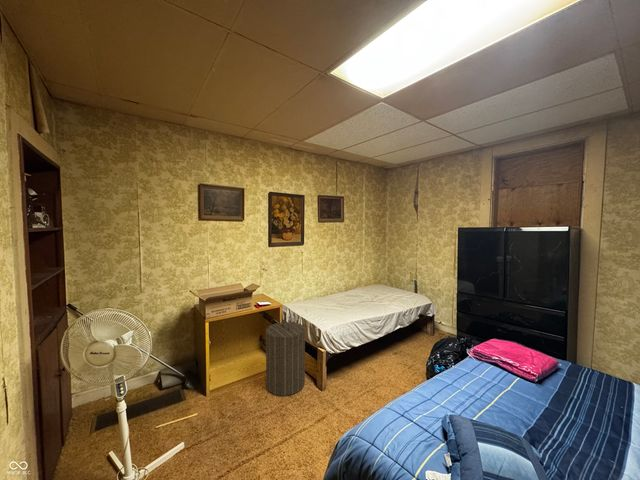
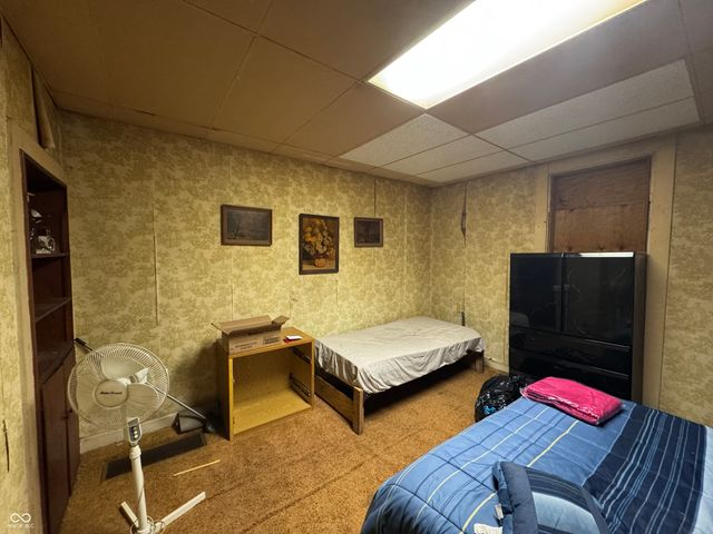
- laundry hamper (285, 352)
